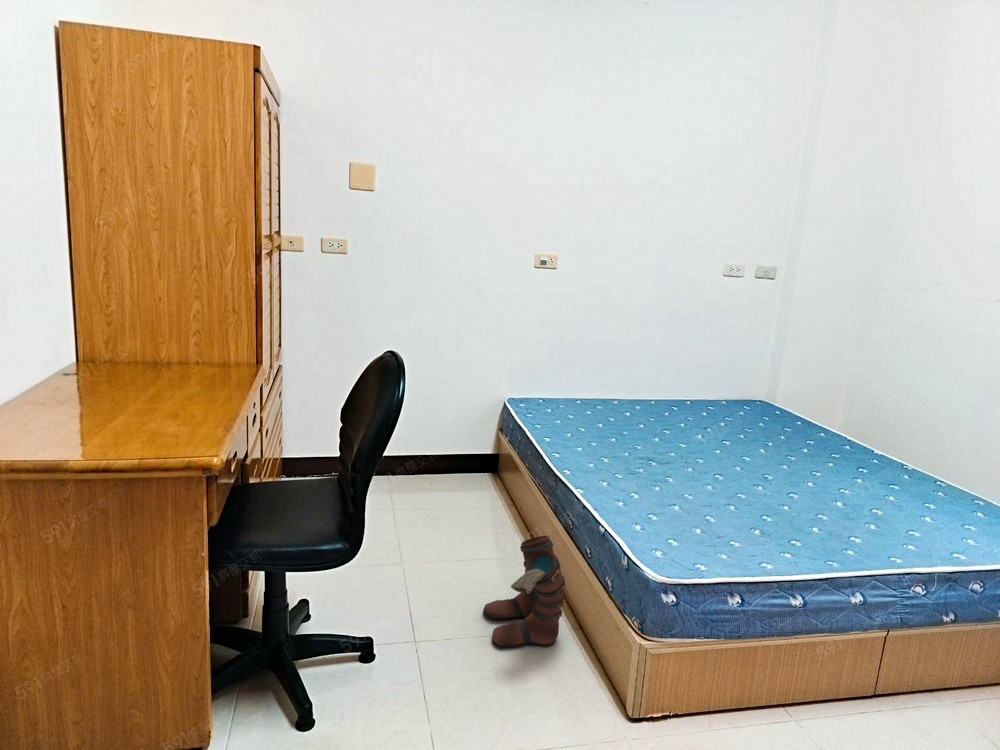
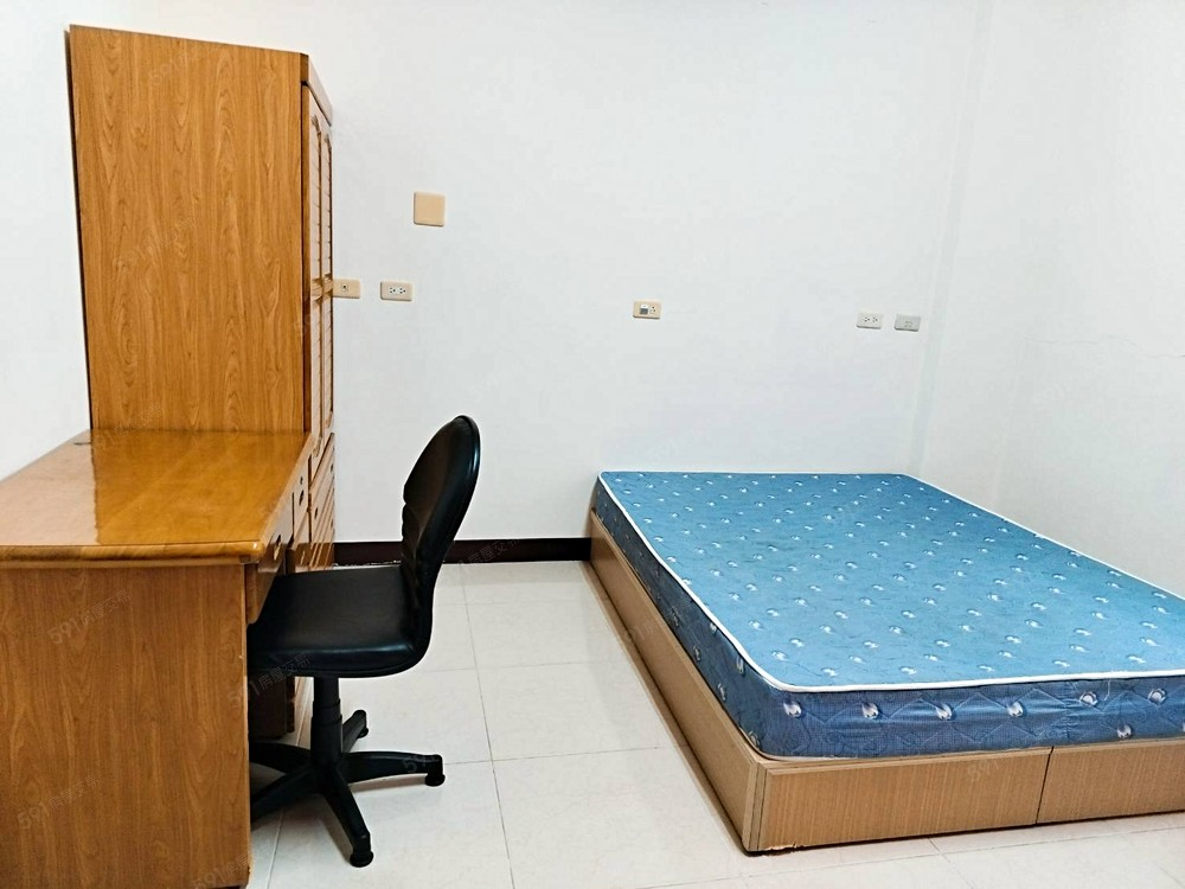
- boots (527, 588)
